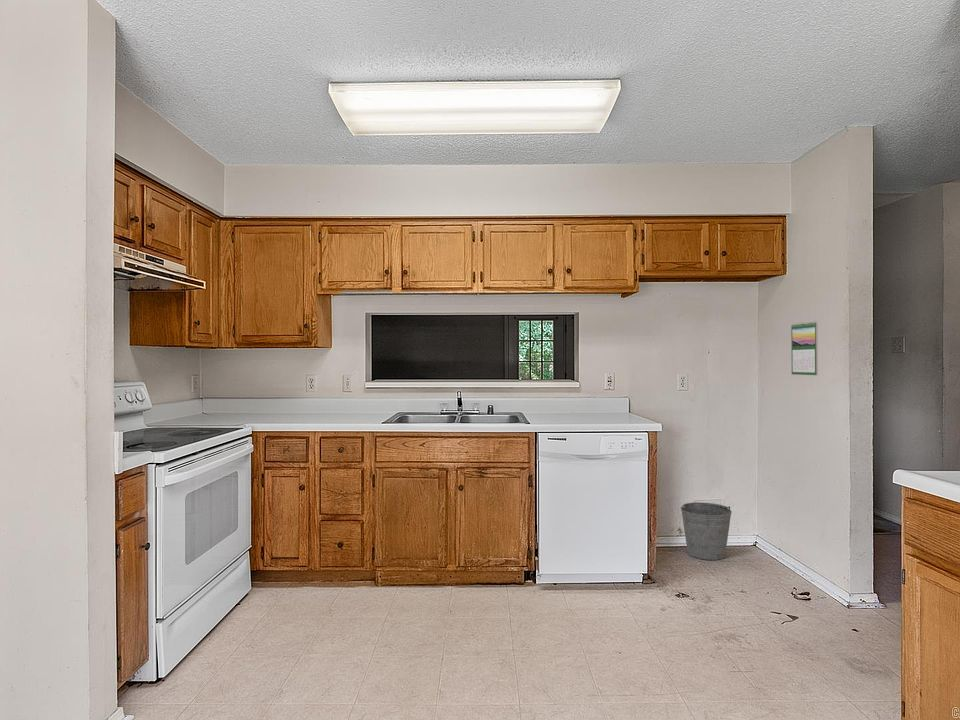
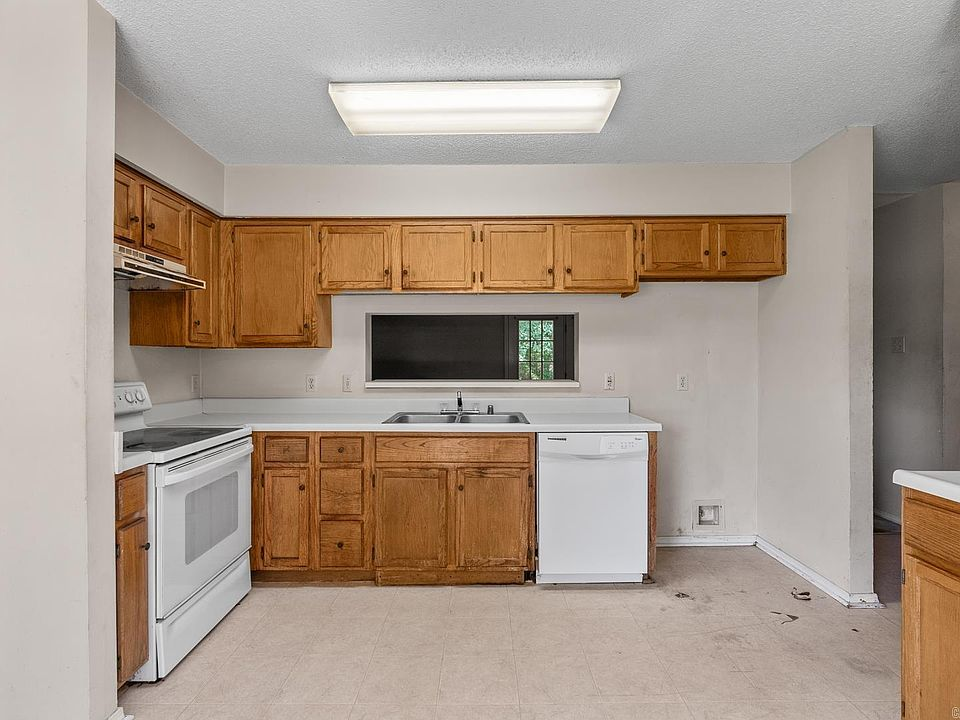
- bucket (705, 530)
- calendar (804, 348)
